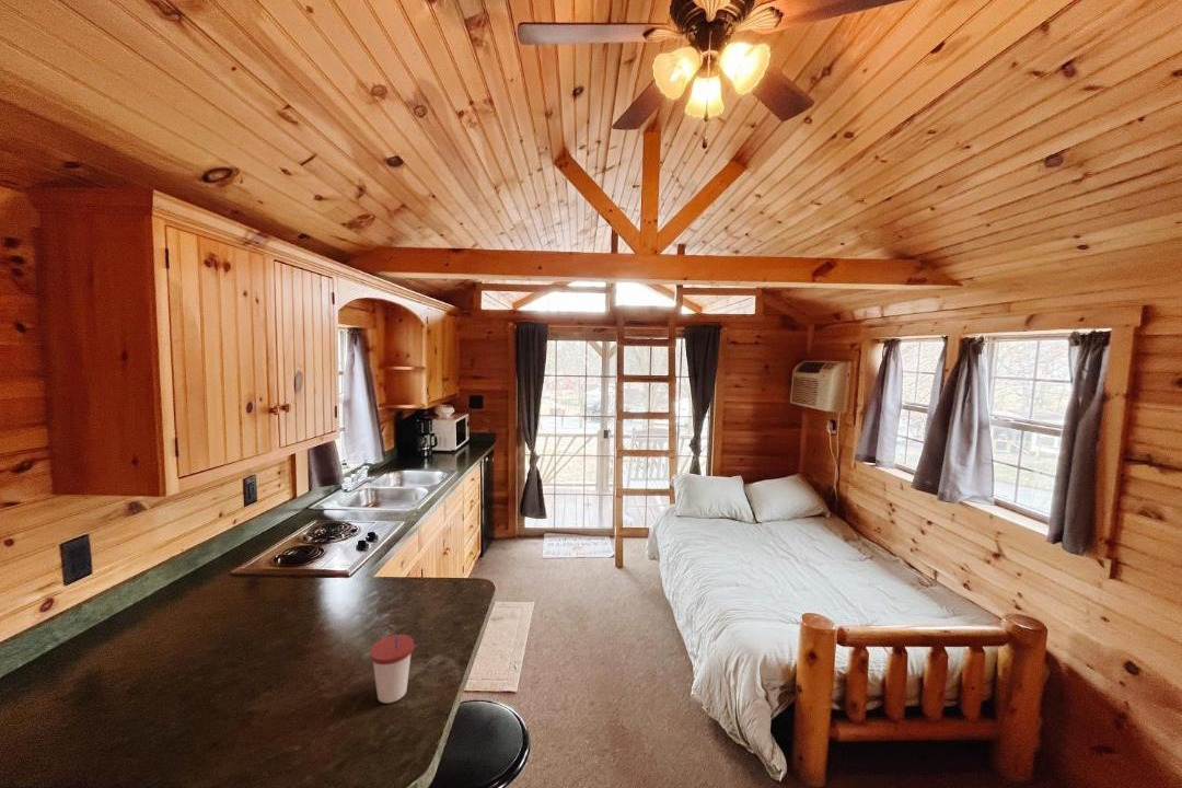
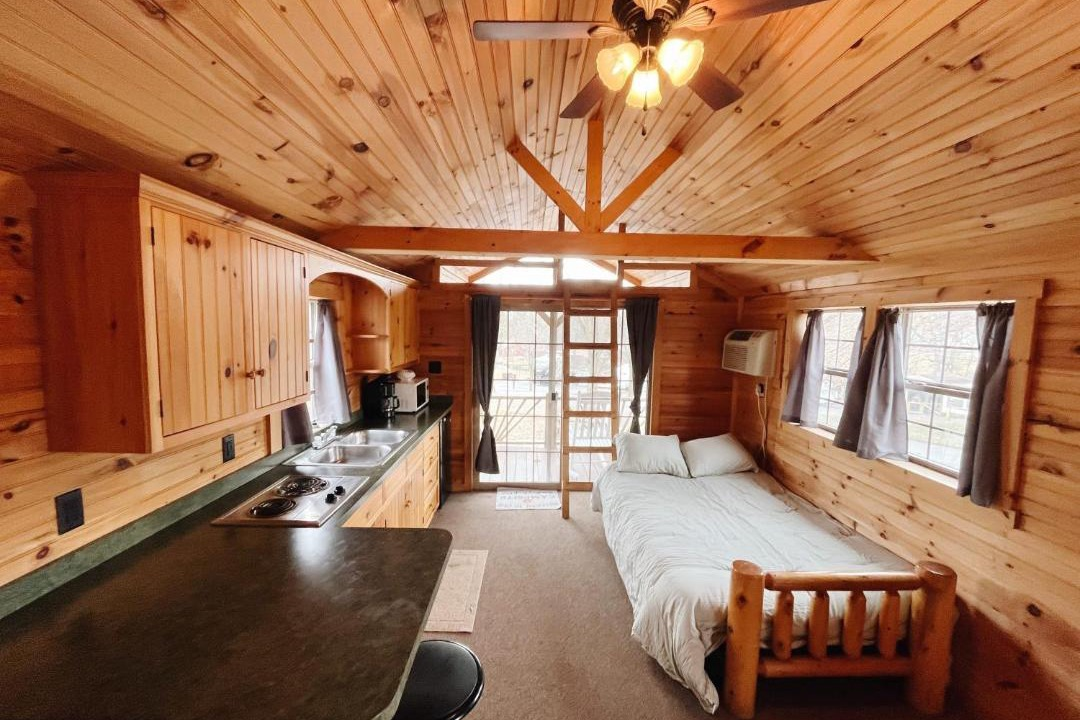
- cup (392, 663)
